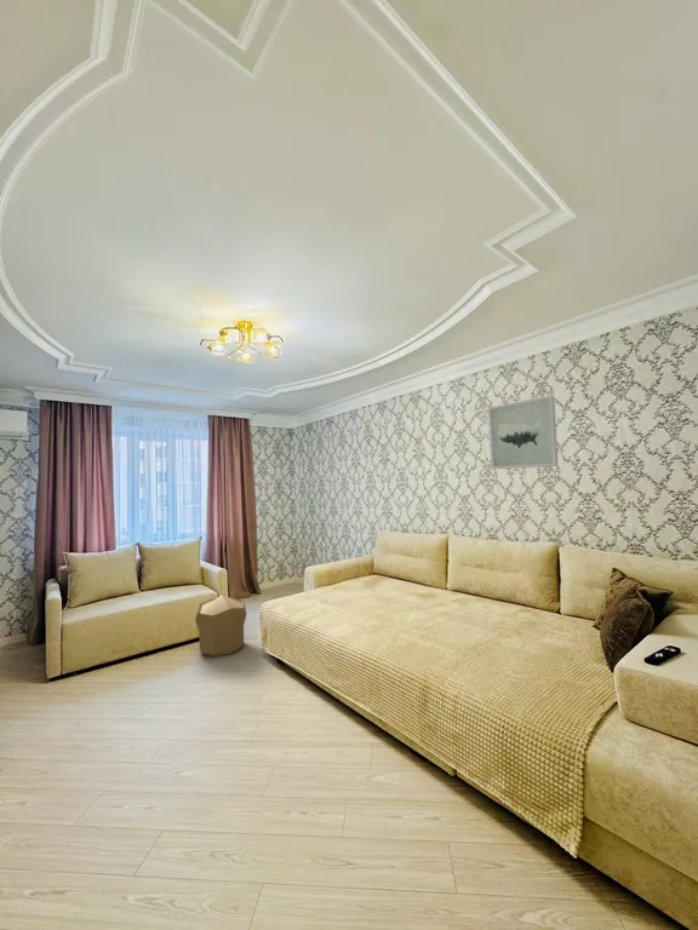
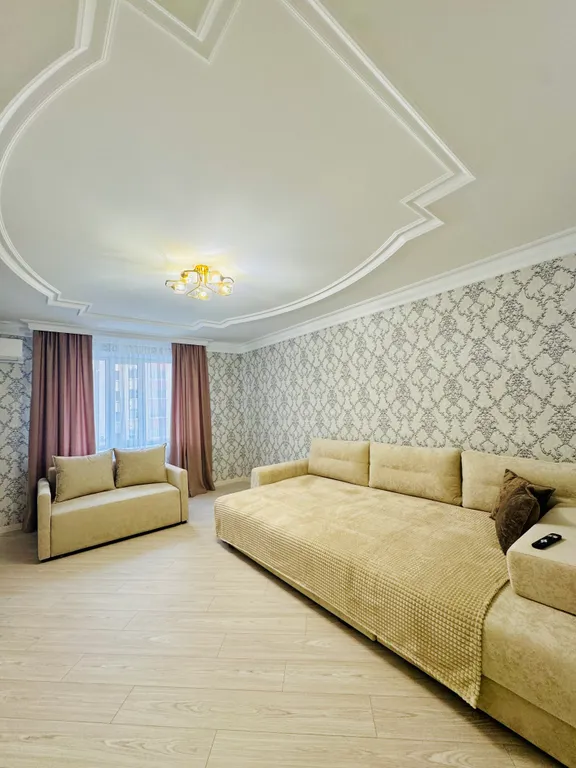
- wall art (521, 435)
- pouf (222, 621)
